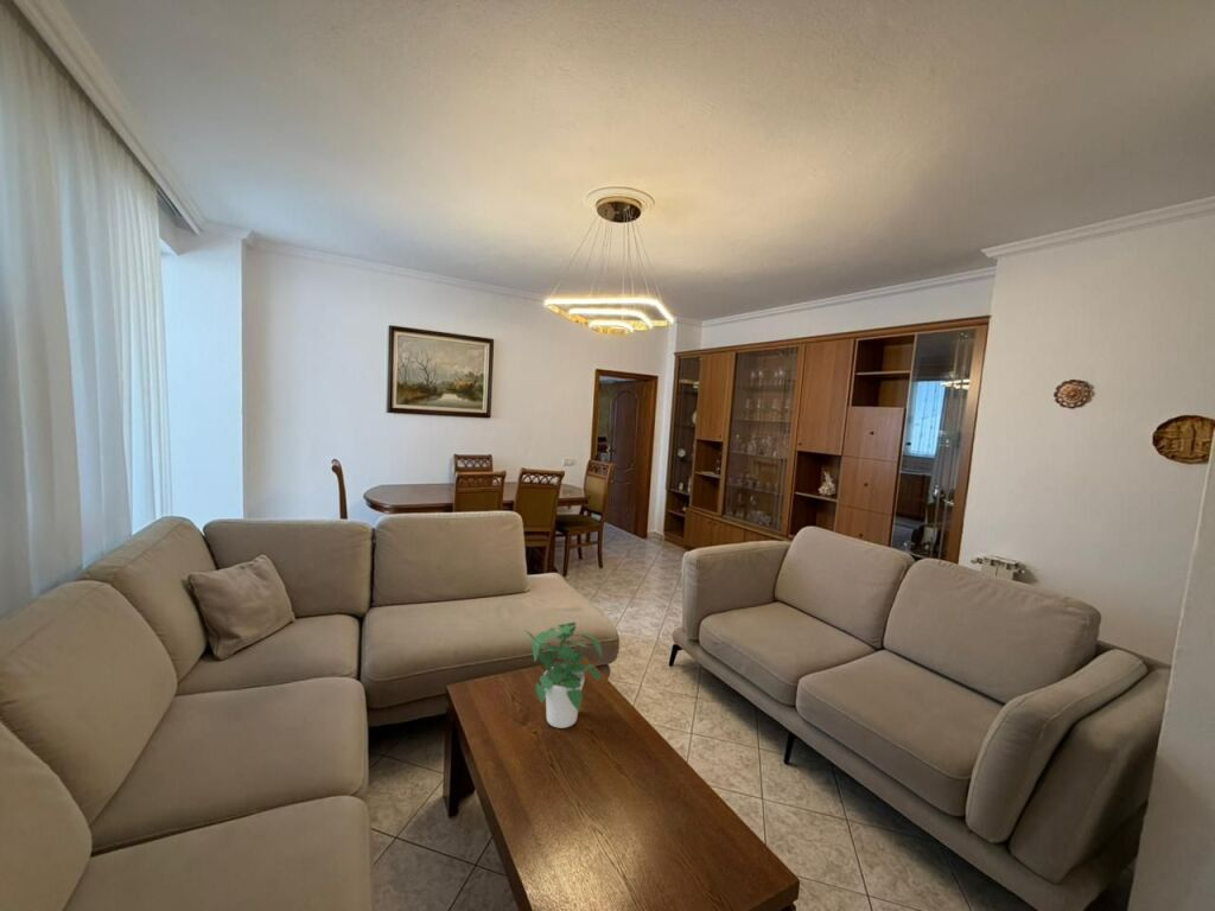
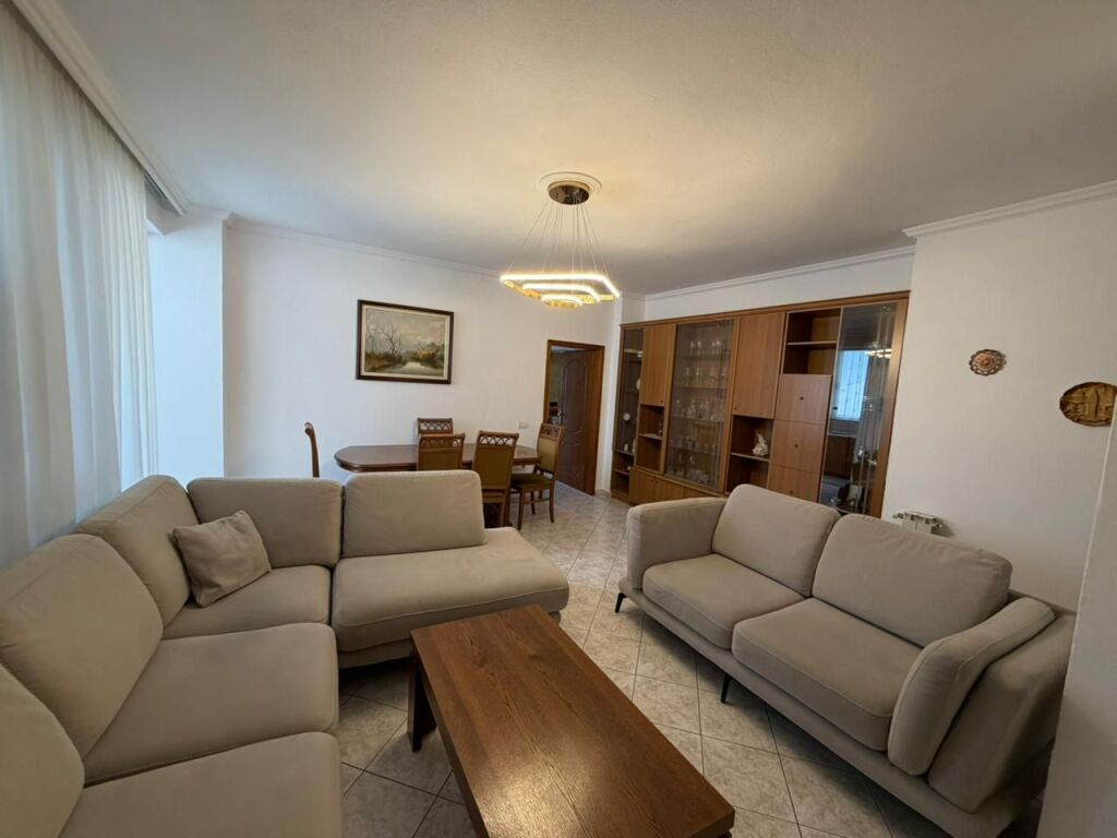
- potted plant (566, 673)
